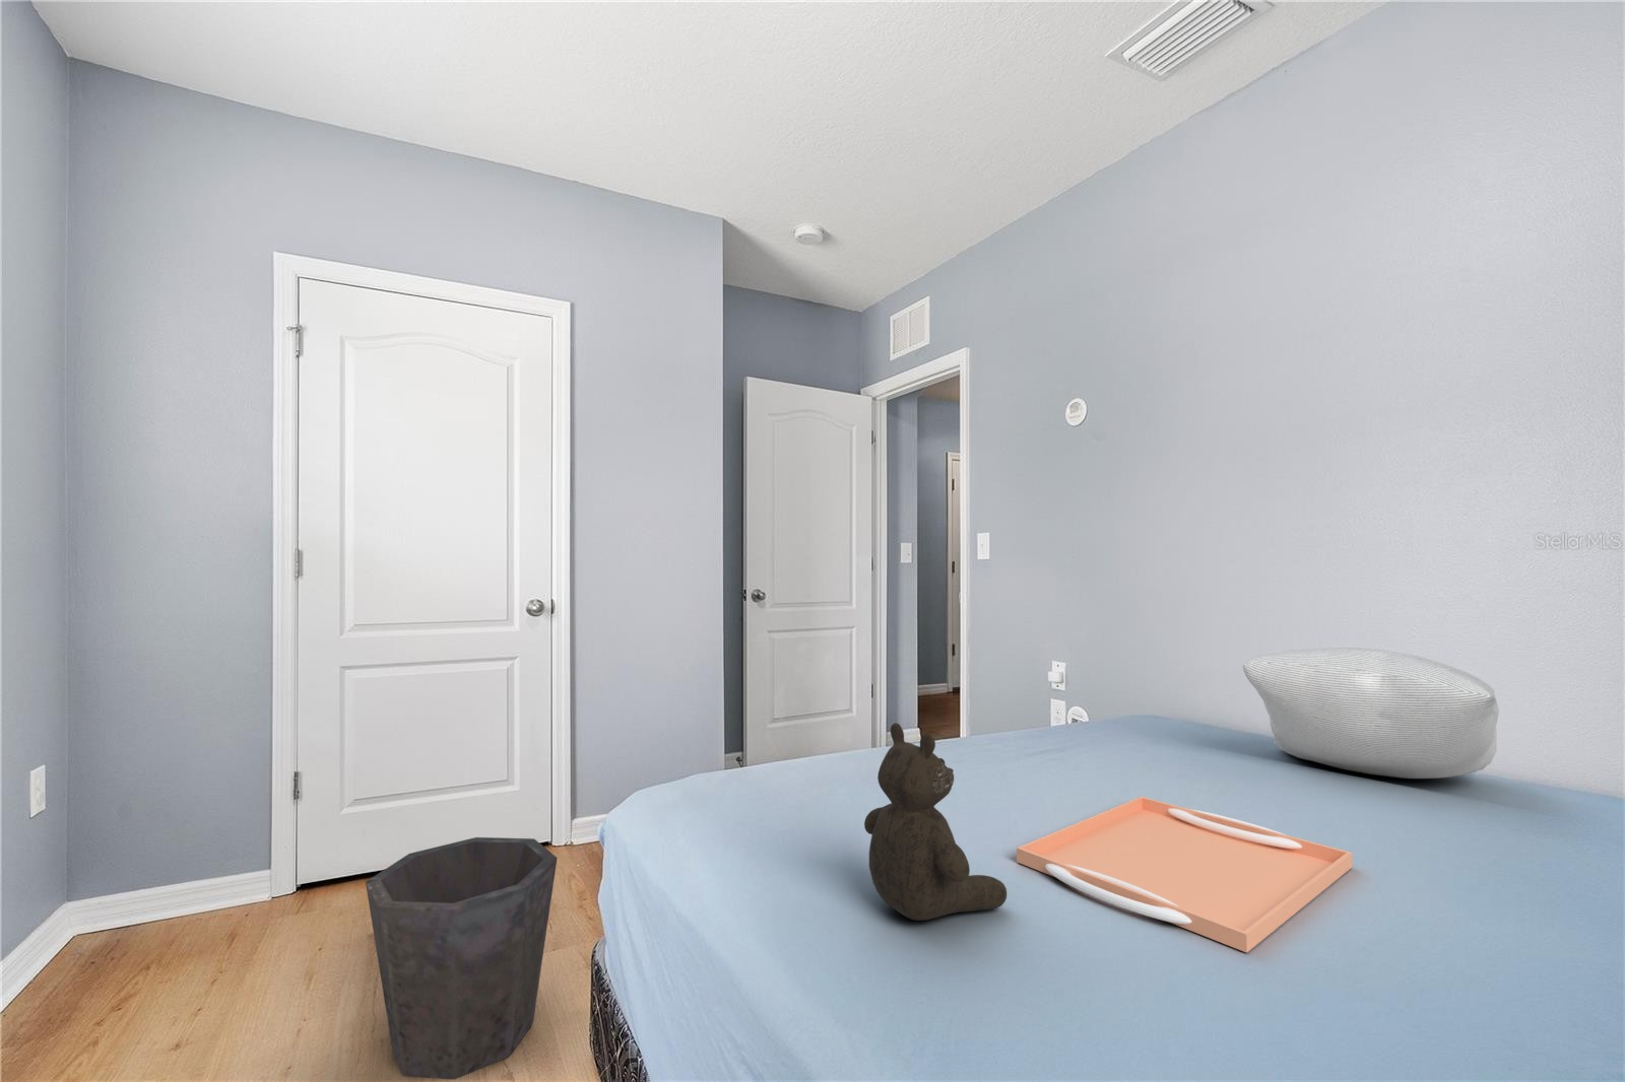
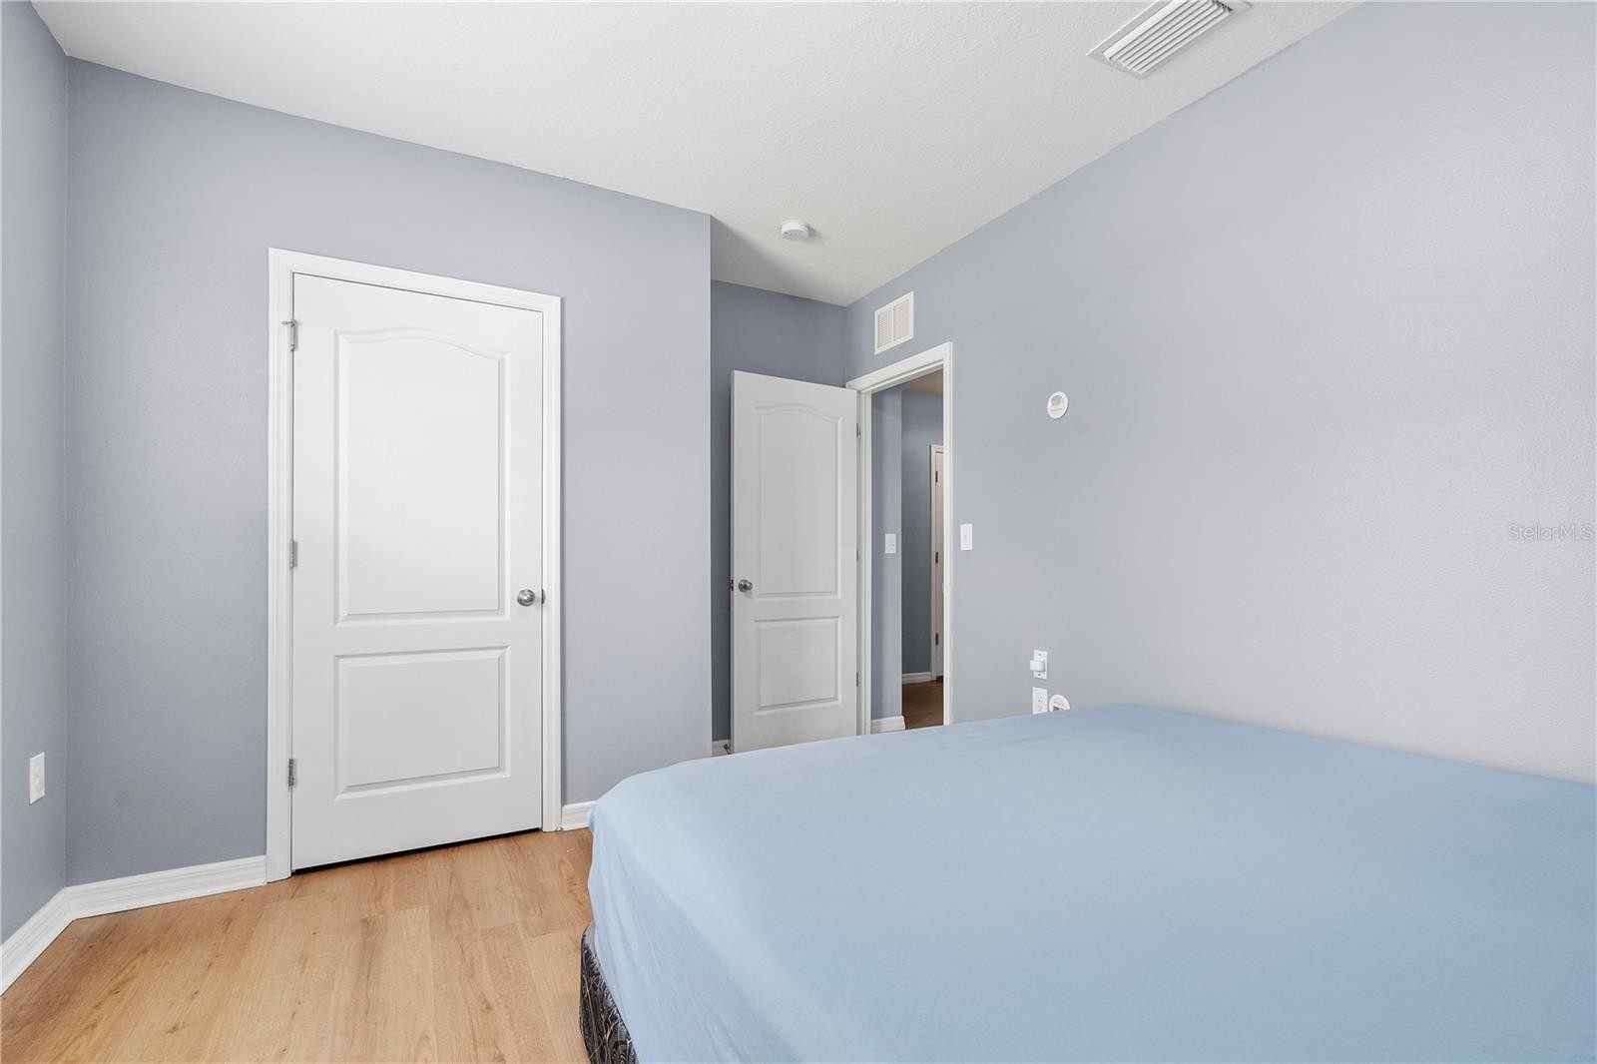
- waste bin (464, 952)
- pillow (1368, 711)
- teddy bear (934, 814)
- serving tray (1182, 856)
